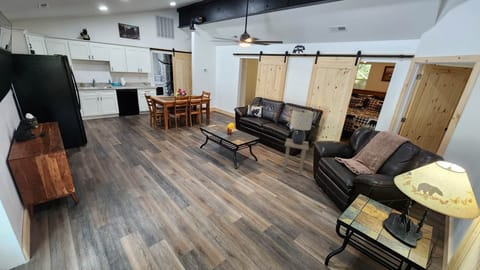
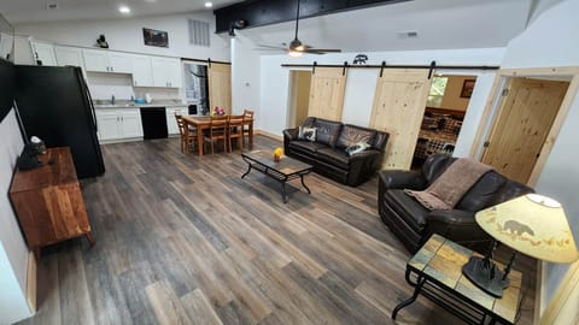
- side table (300, 158)
- lamp (300, 127)
